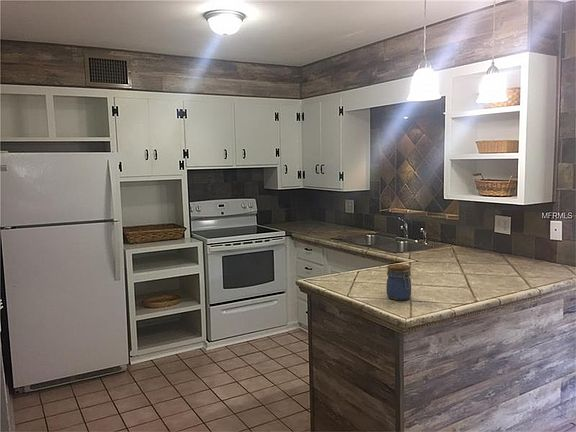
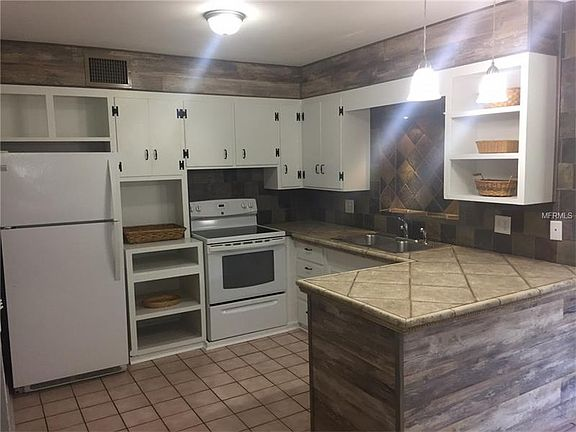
- jar (399, 281)
